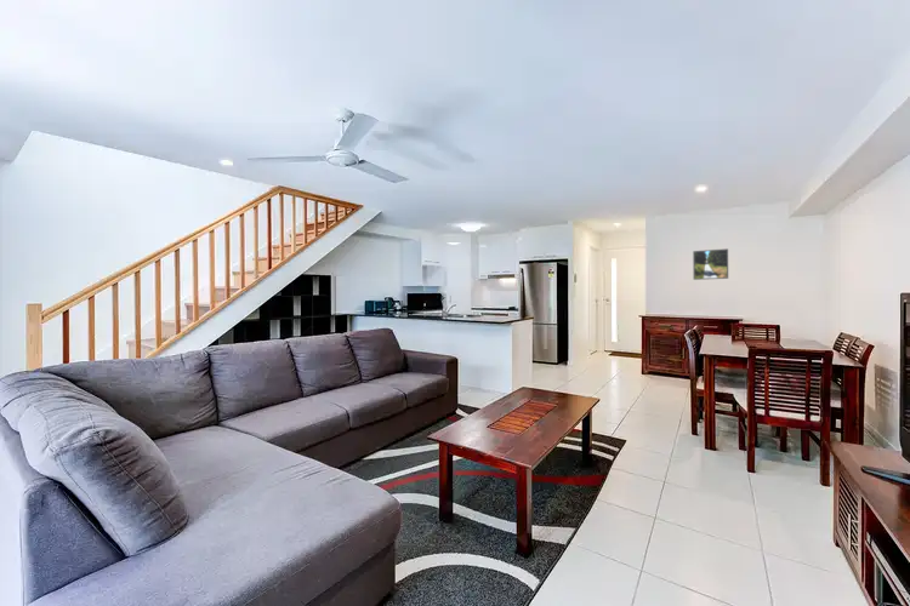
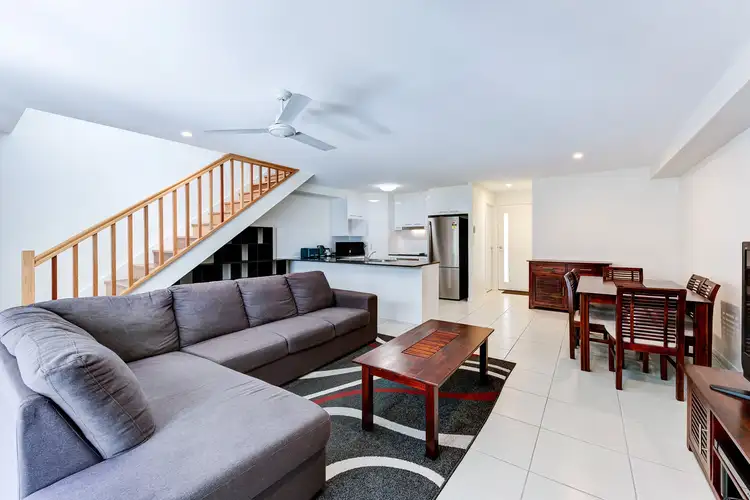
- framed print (710, 264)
